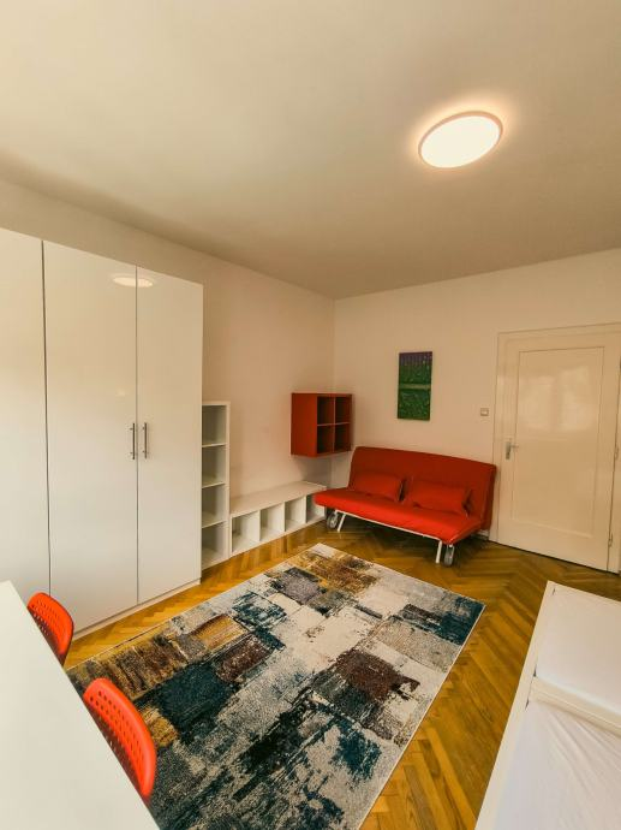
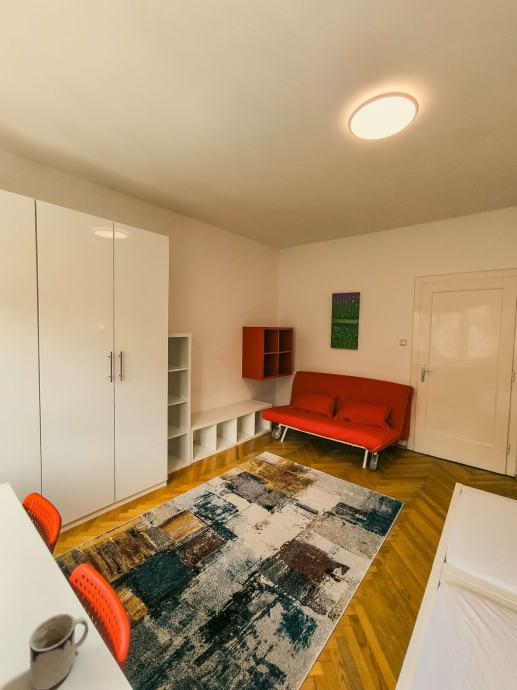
+ mug (61, 645)
